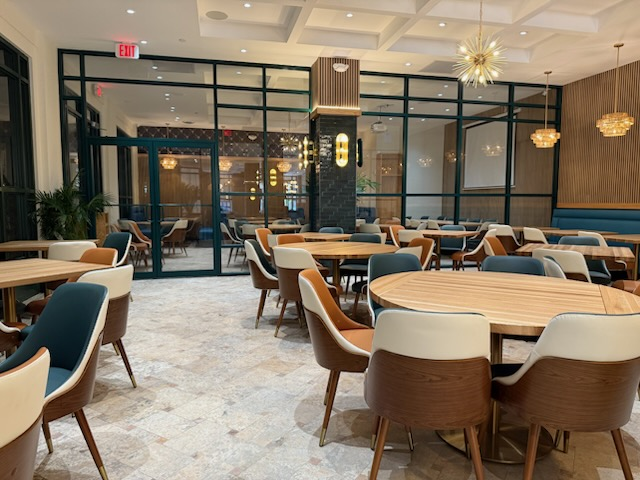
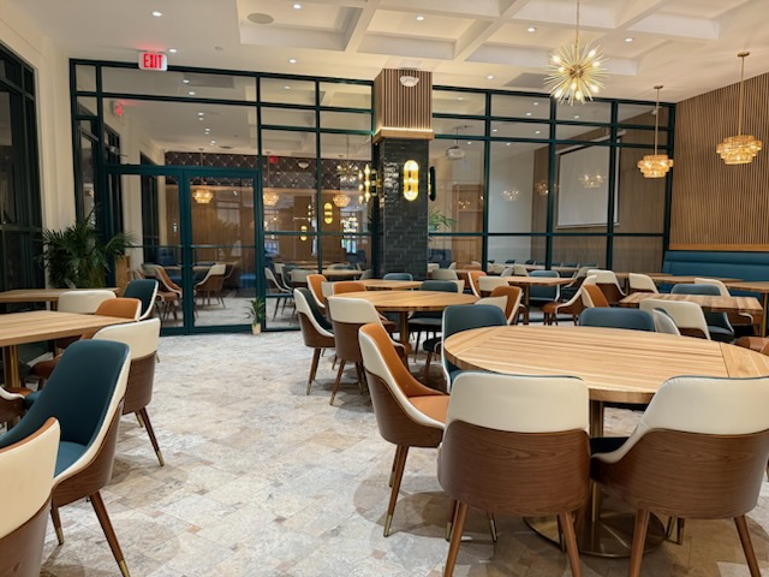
+ indoor plant (255, 314)
